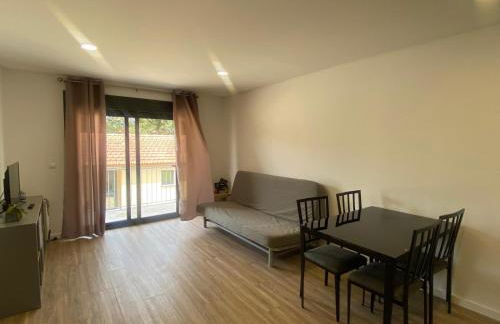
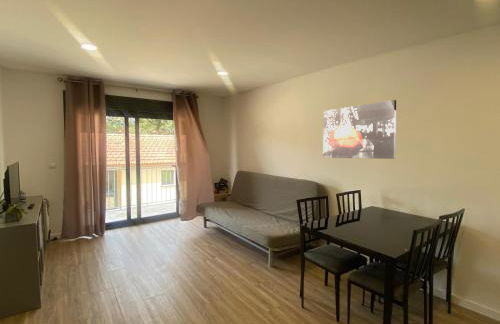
+ wall art (355, 132)
